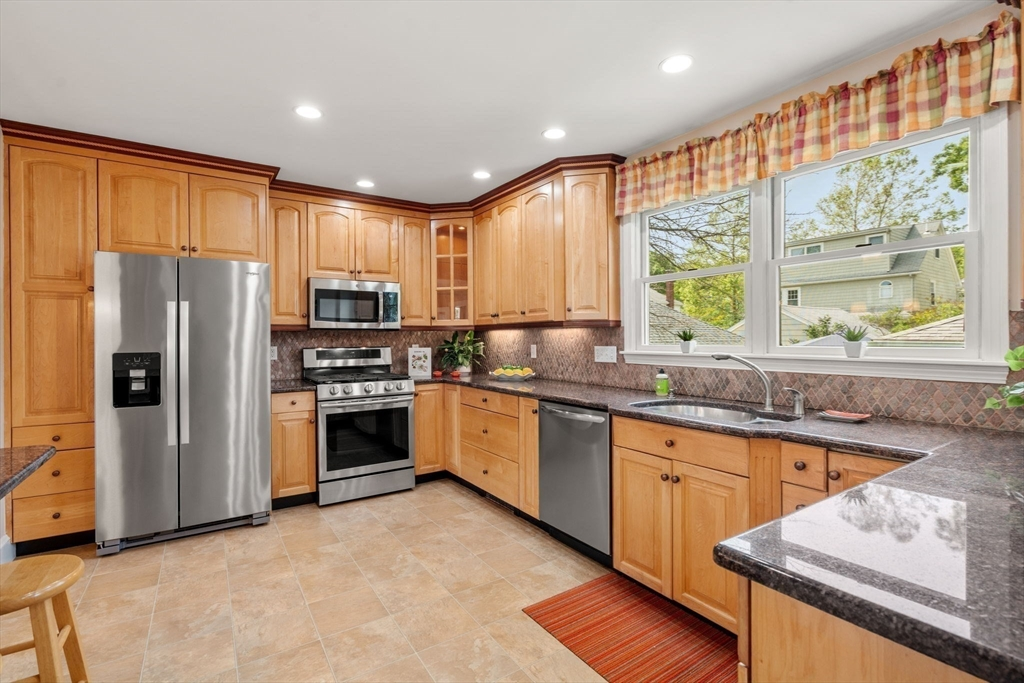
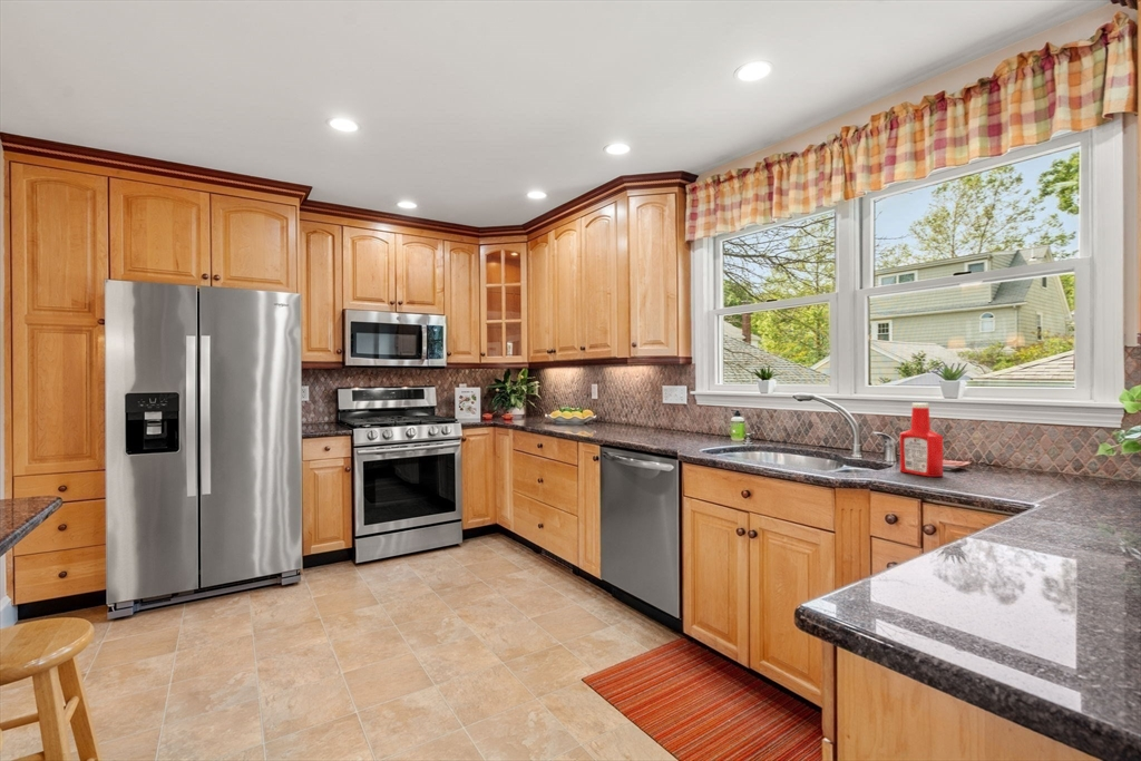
+ soap bottle (920, 438)
